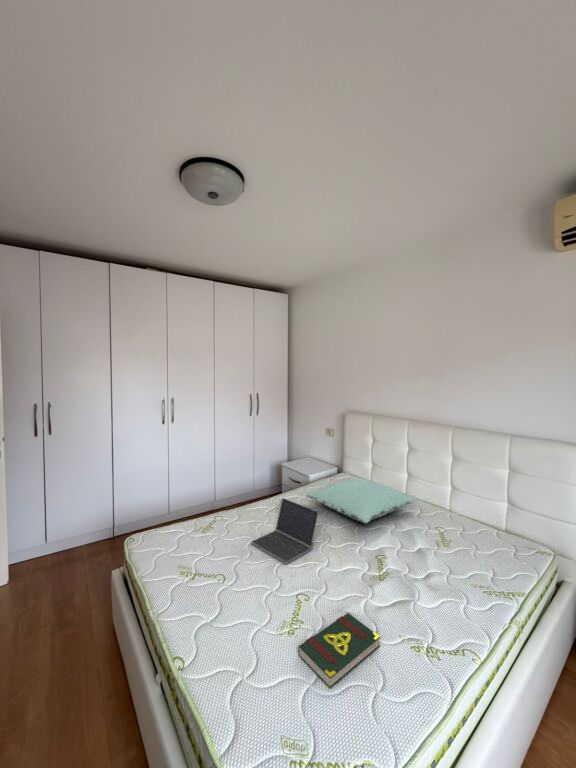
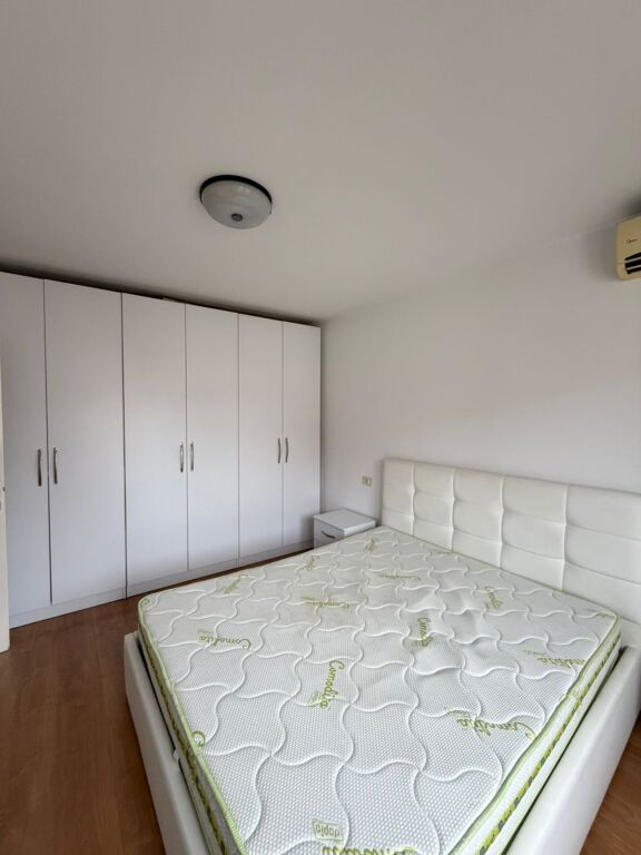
- pillow (360, 497)
- laptop computer (284, 527)
- book (339, 645)
